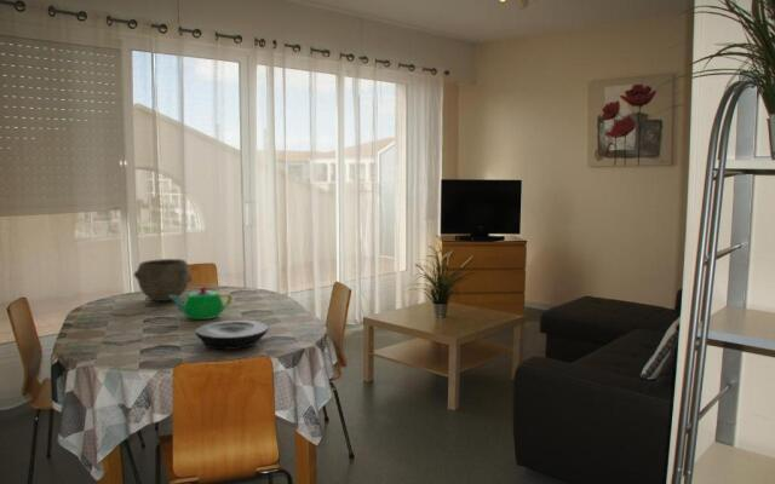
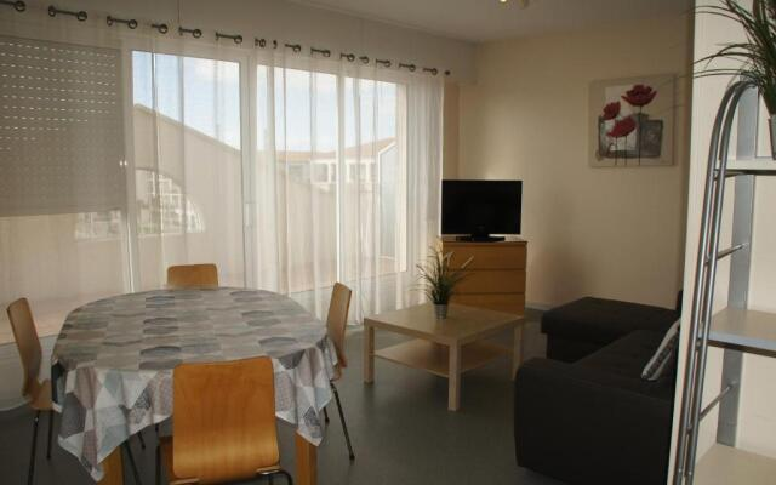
- plate (232, 335)
- bowl (163, 280)
- teapot (201, 301)
